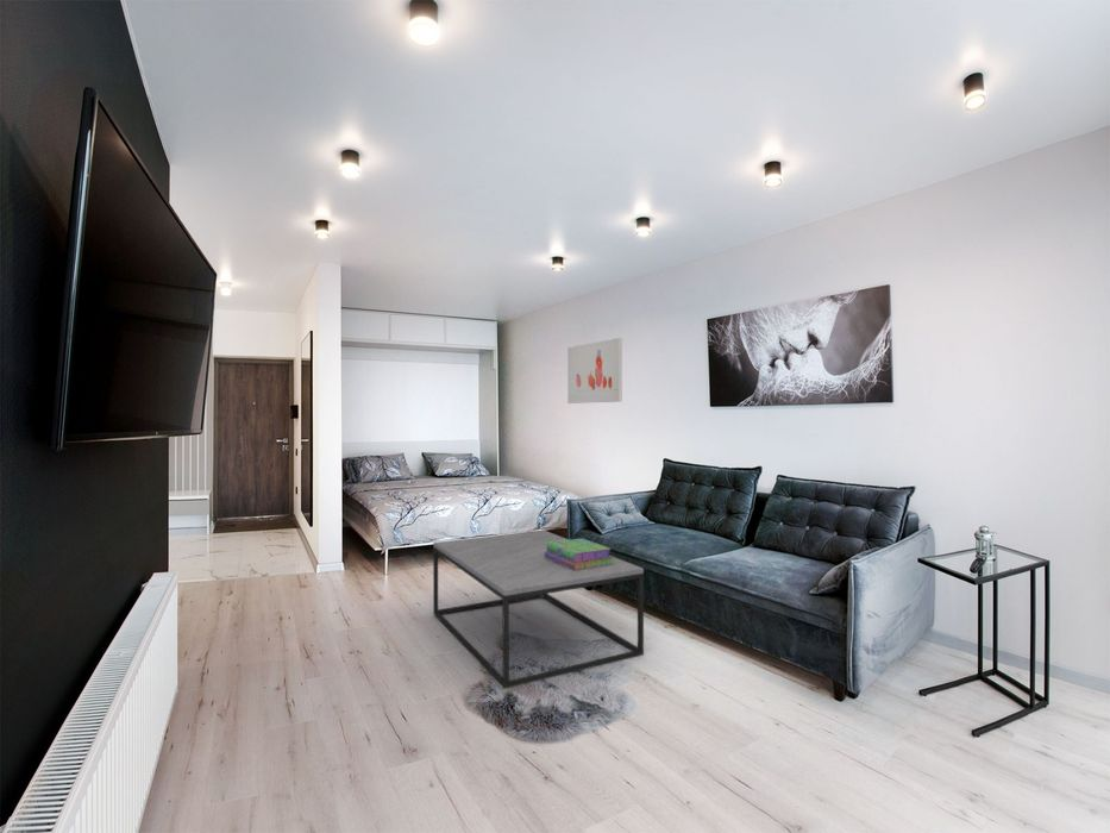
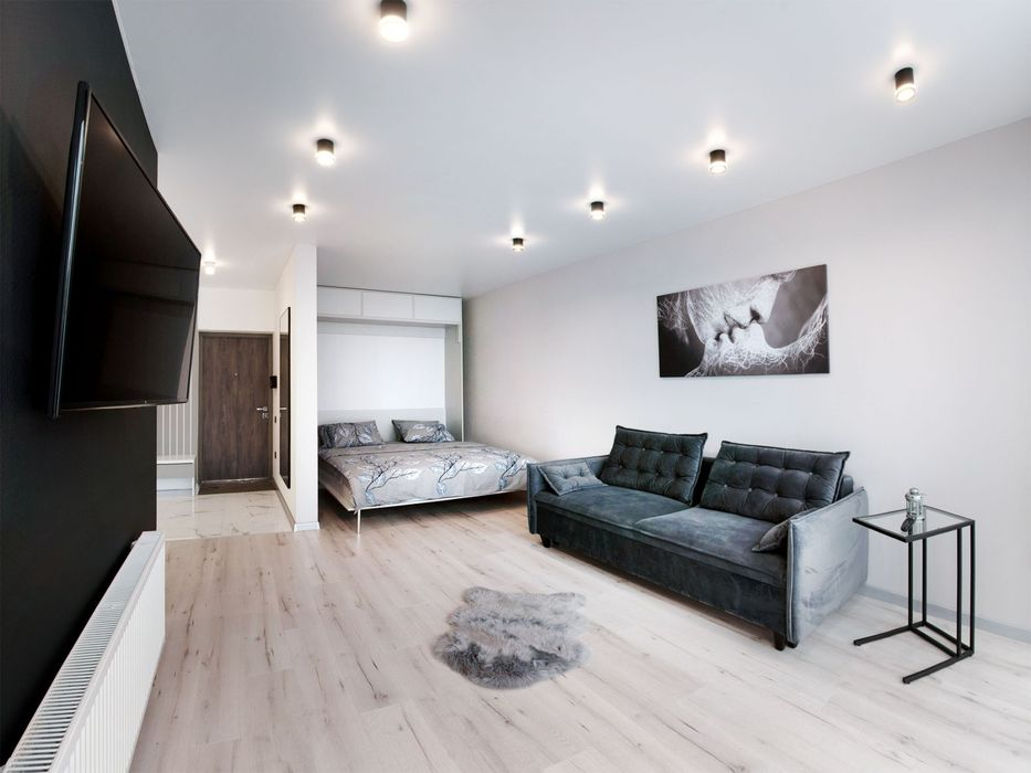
- coffee table (528, 593)
- wall art (592, 372)
- stack of books (577, 552)
